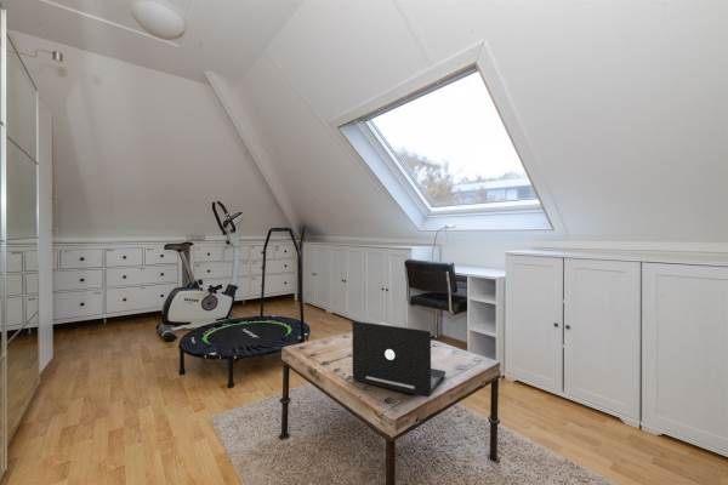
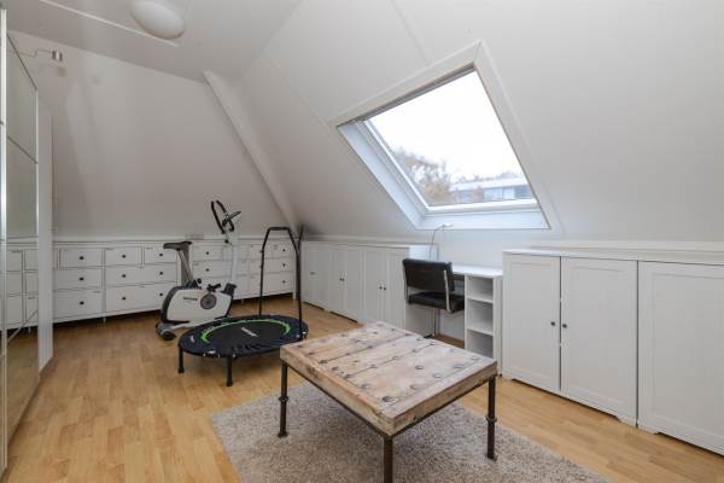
- laptop (399, 348)
